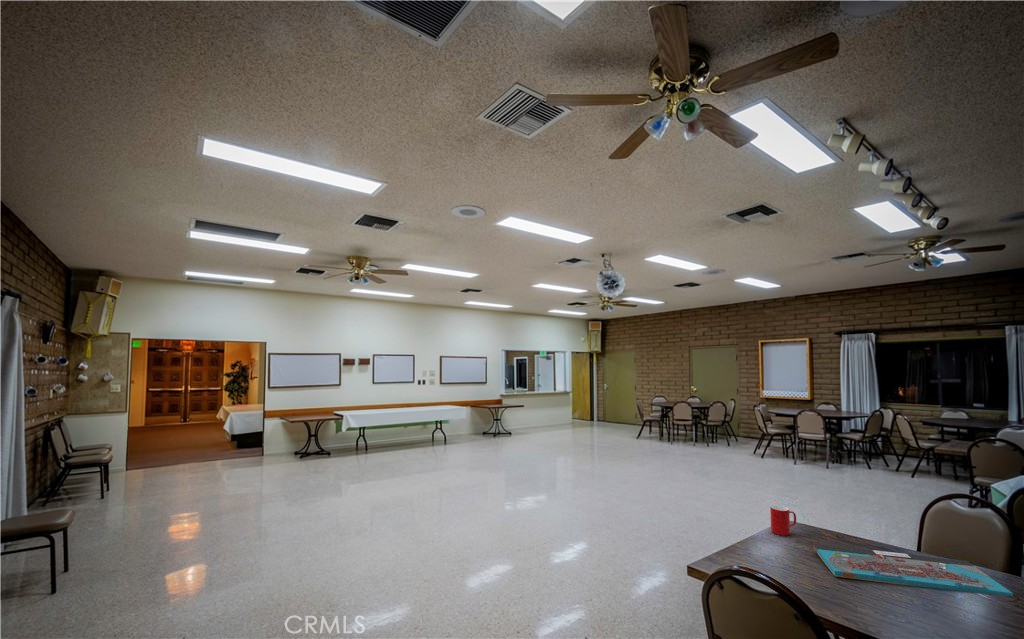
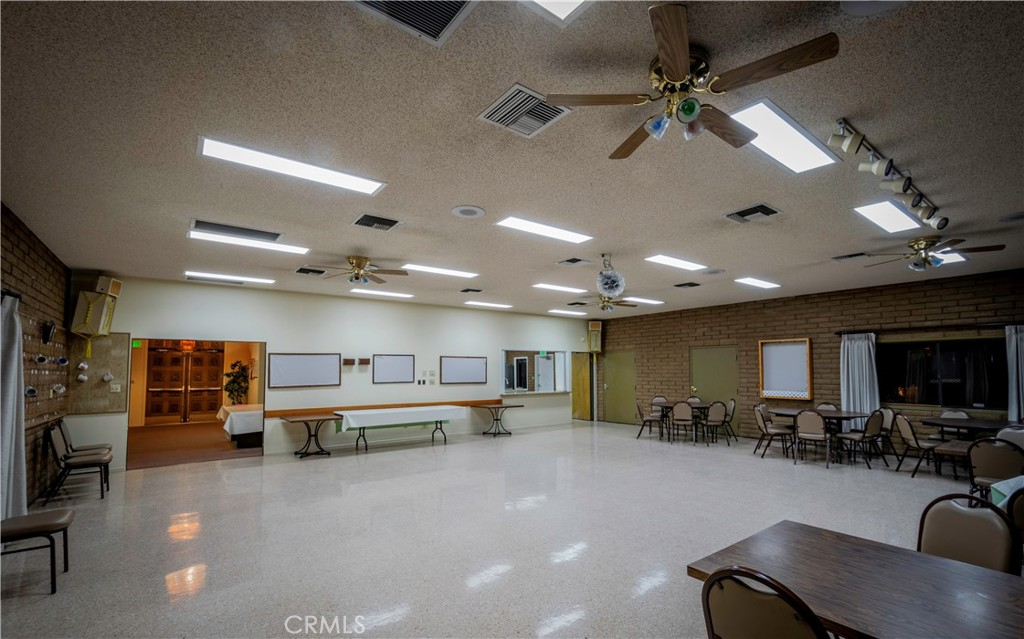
- cup (784, 520)
- board game (902, 566)
